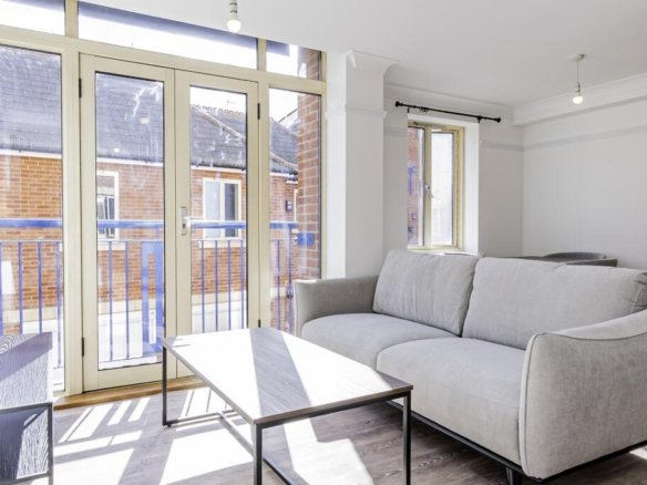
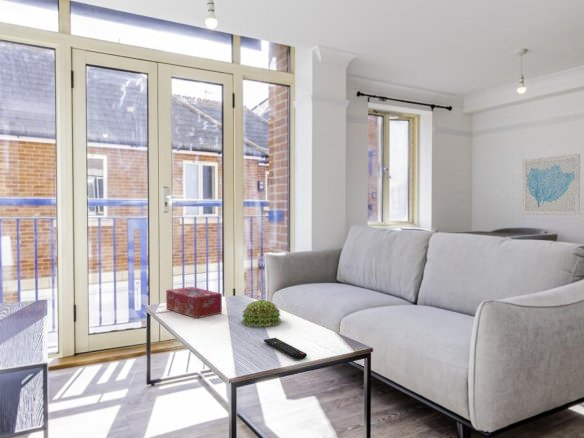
+ decorative ball (261, 311)
+ tissue box (193, 301)
+ wall art (549, 186)
+ remote control (284, 348)
